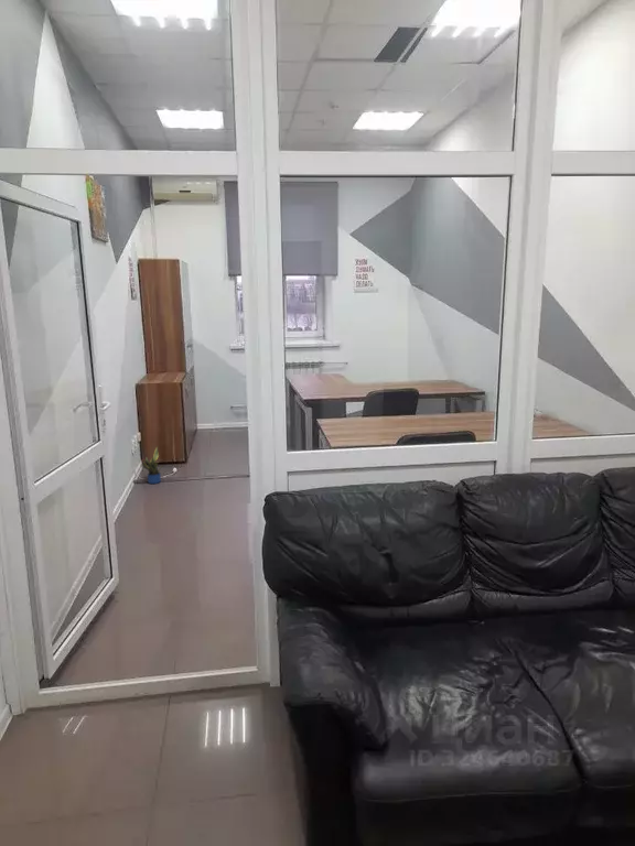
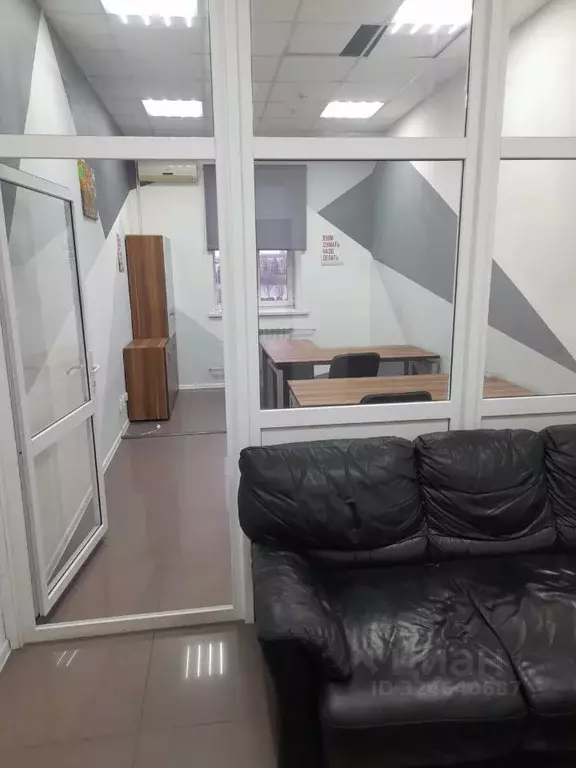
- potted plant (152, 465)
